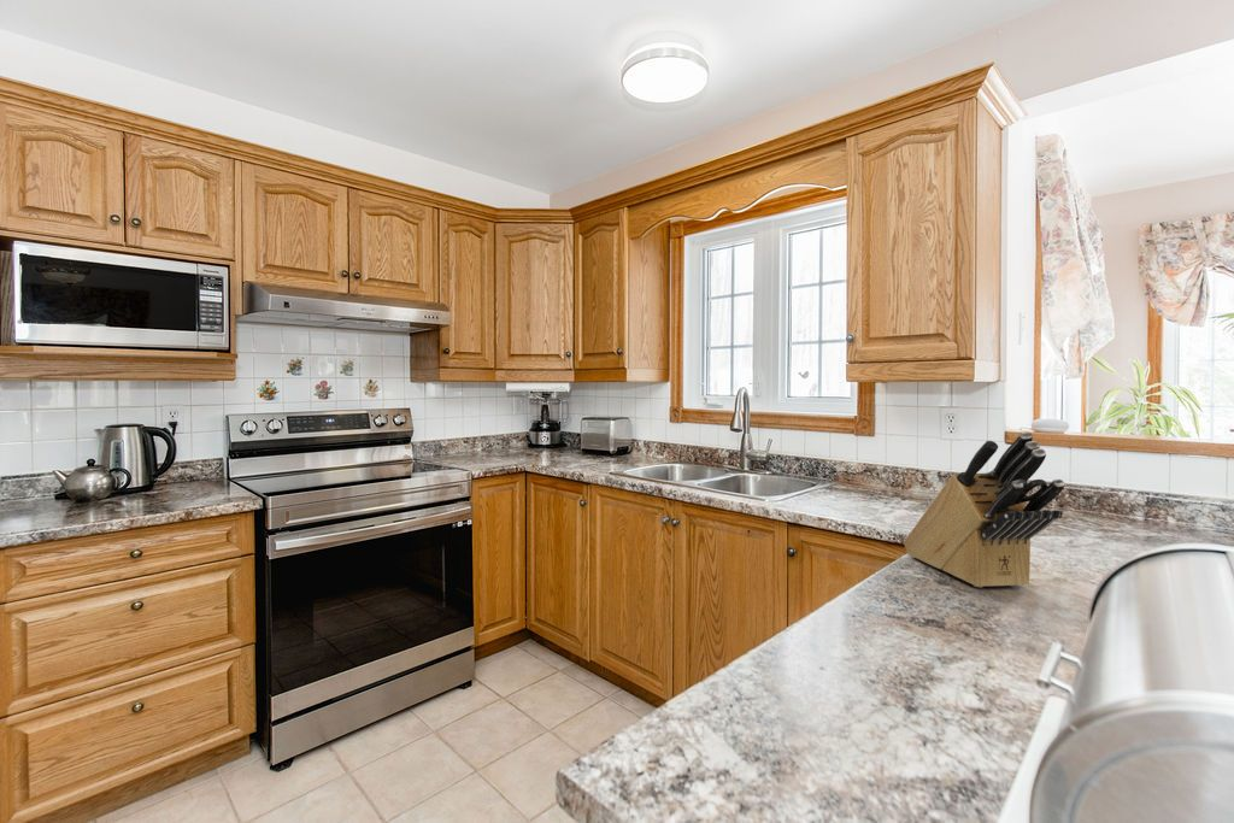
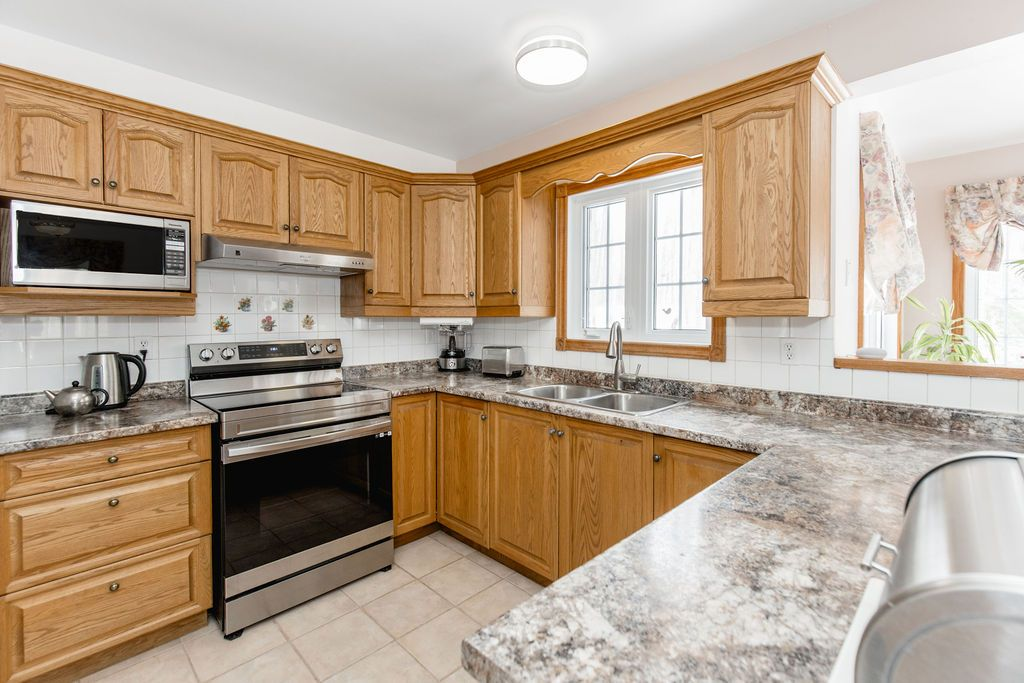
- knife block (975, 502)
